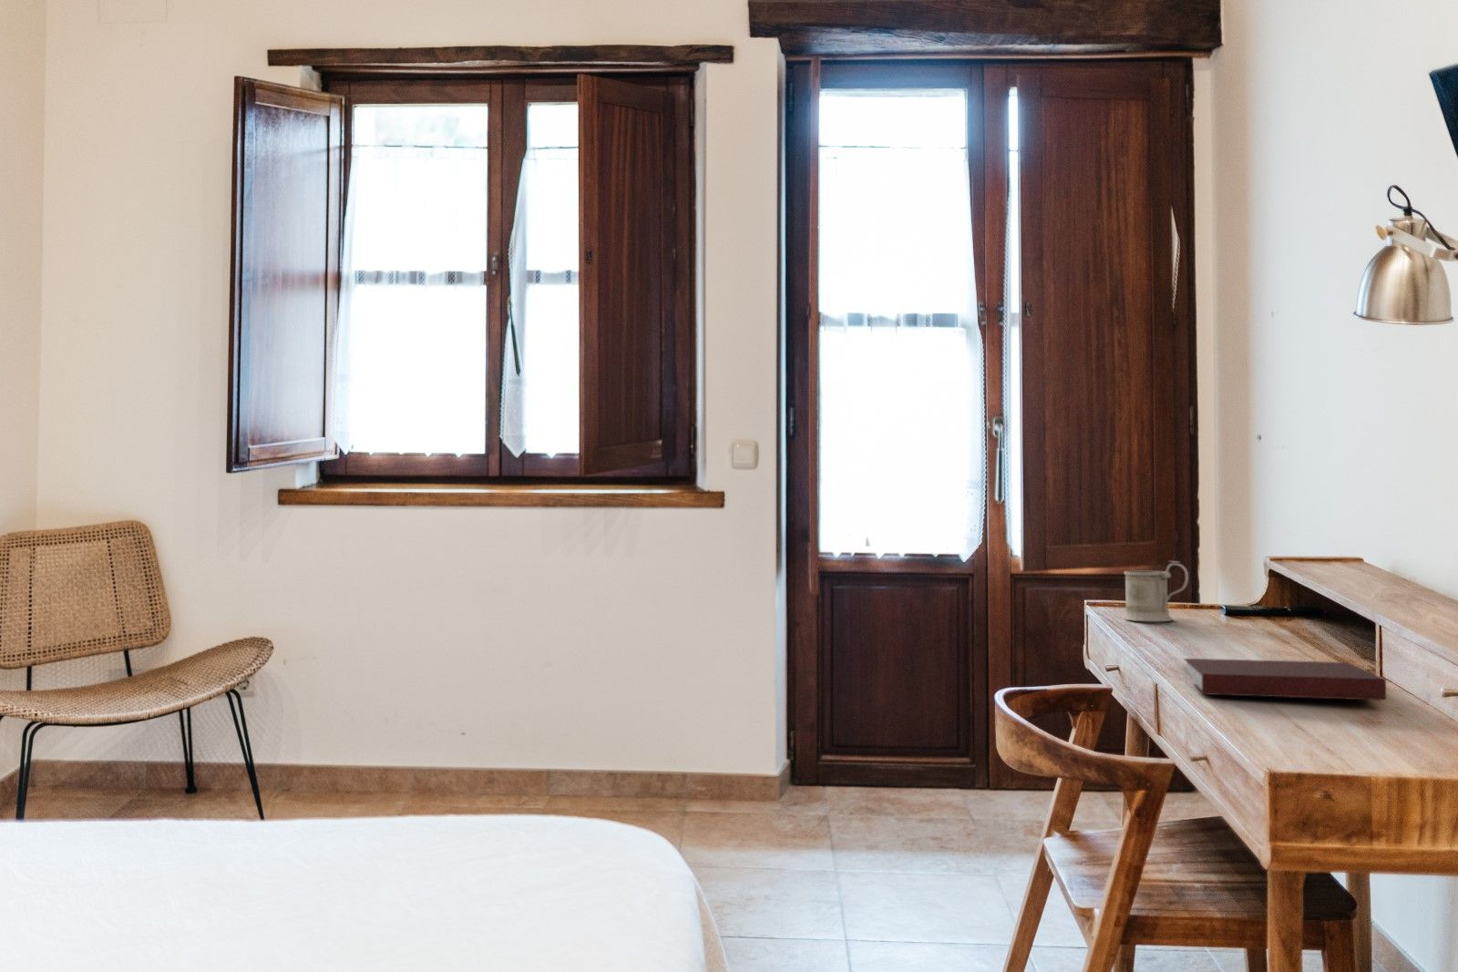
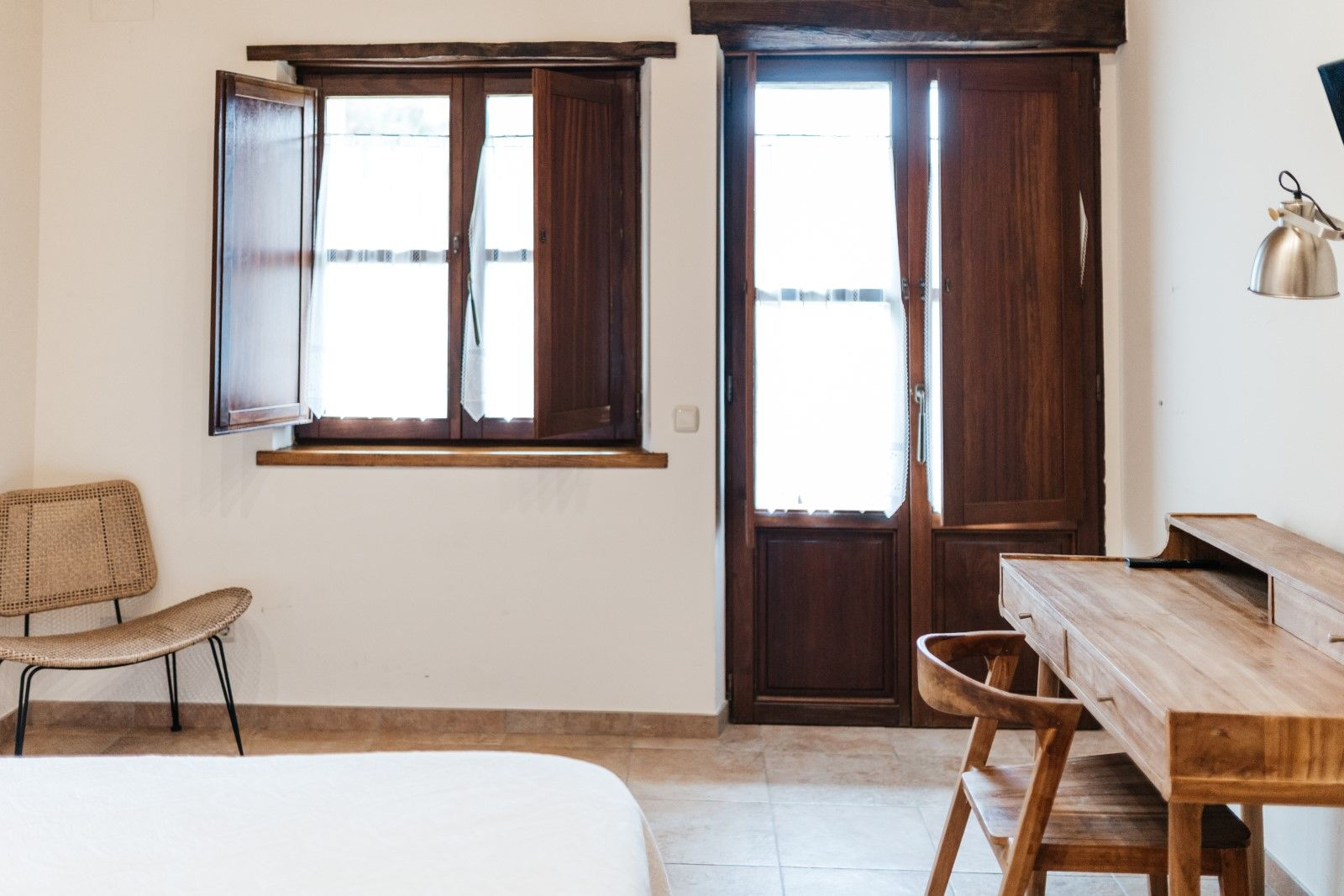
- mug (1155, 590)
- notebook (1278, 678)
